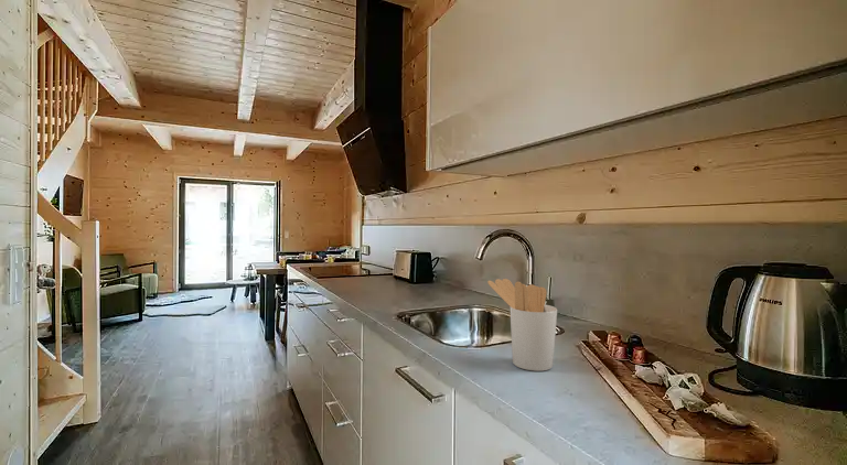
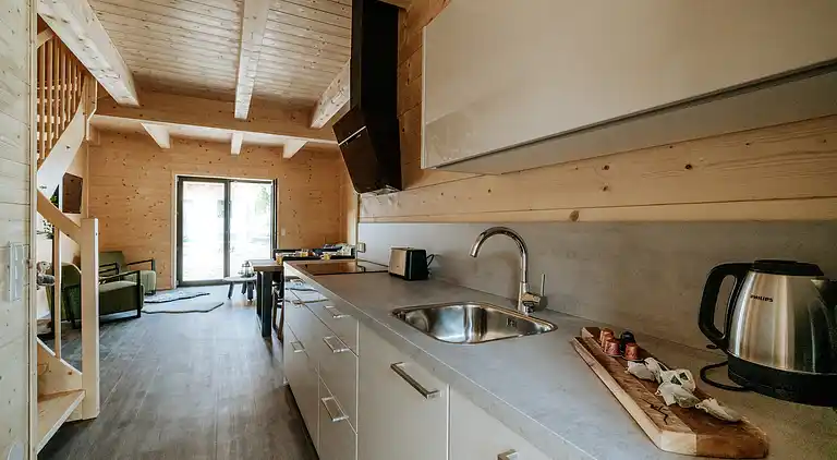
- utensil holder (522, 320)
